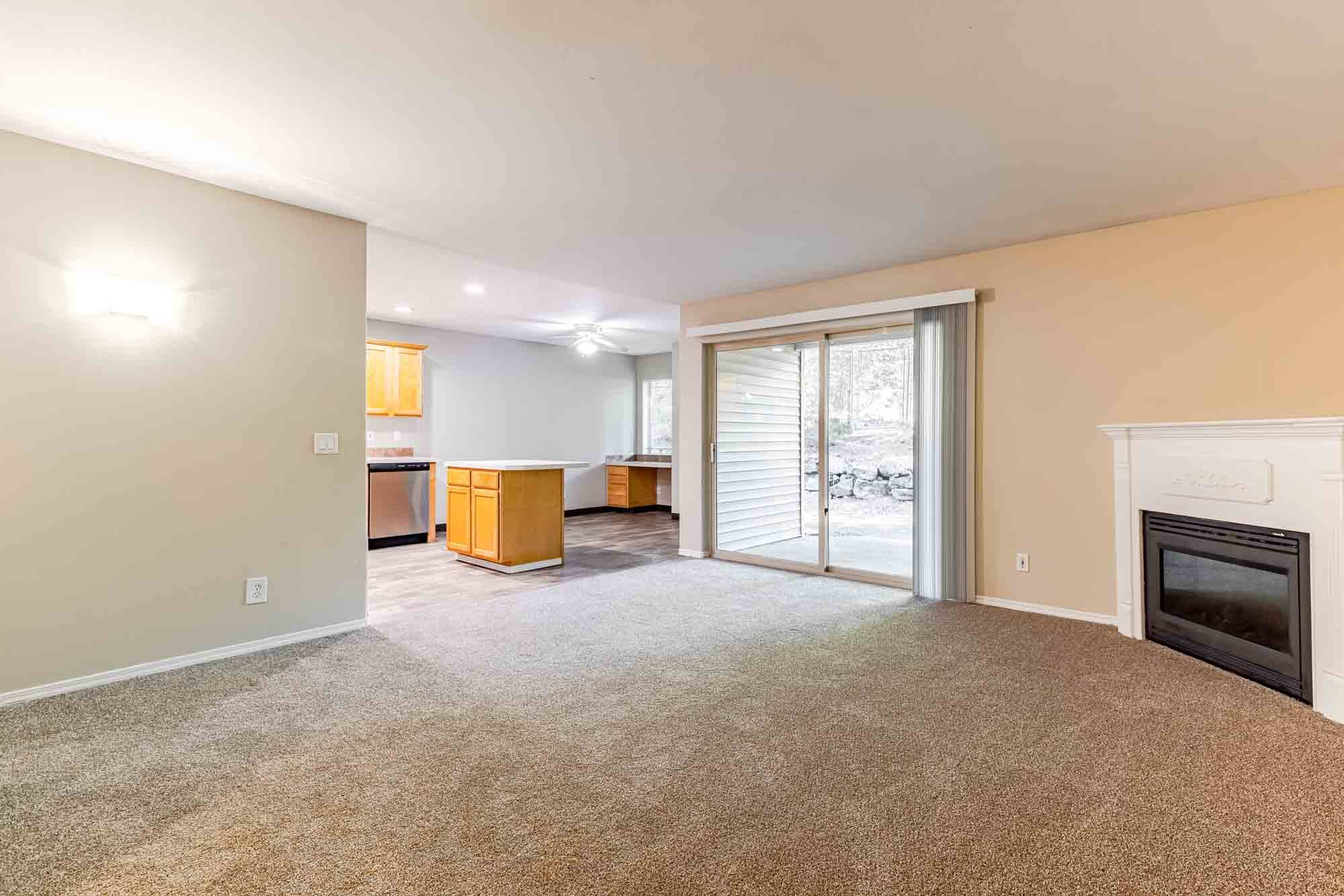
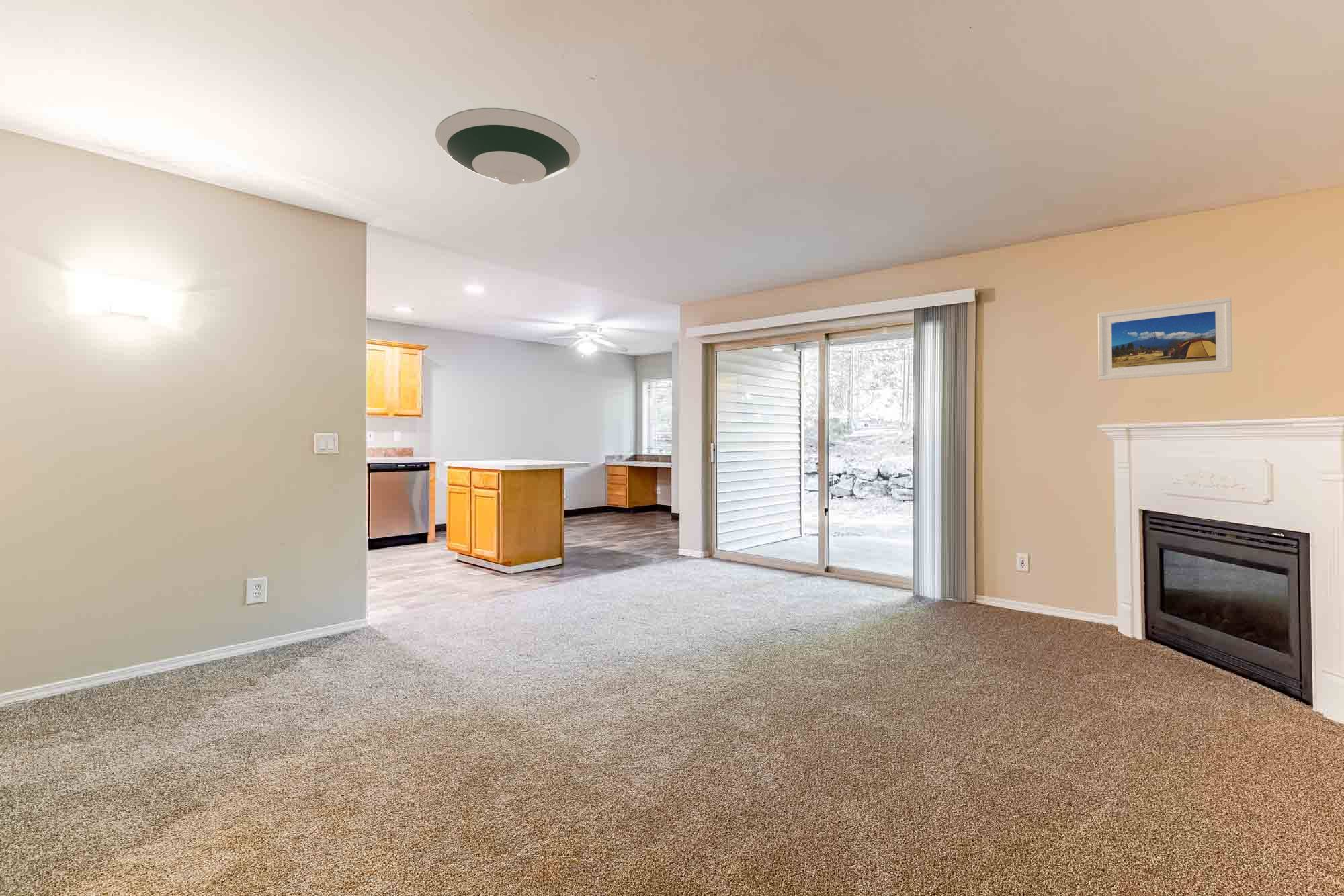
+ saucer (509, 163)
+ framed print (1161, 341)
